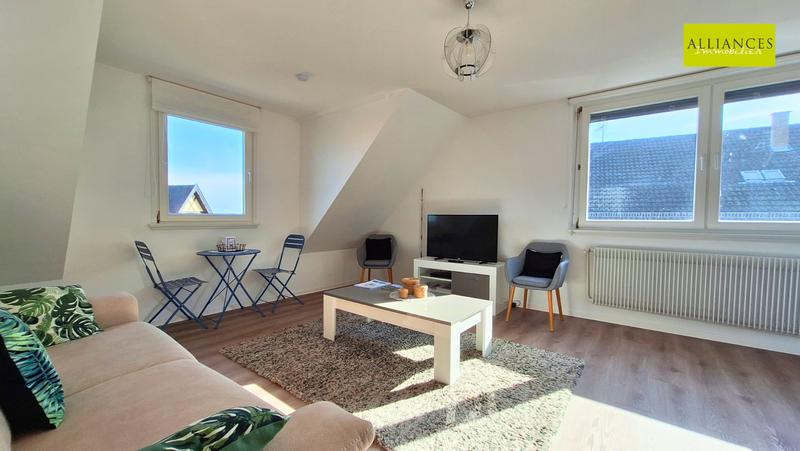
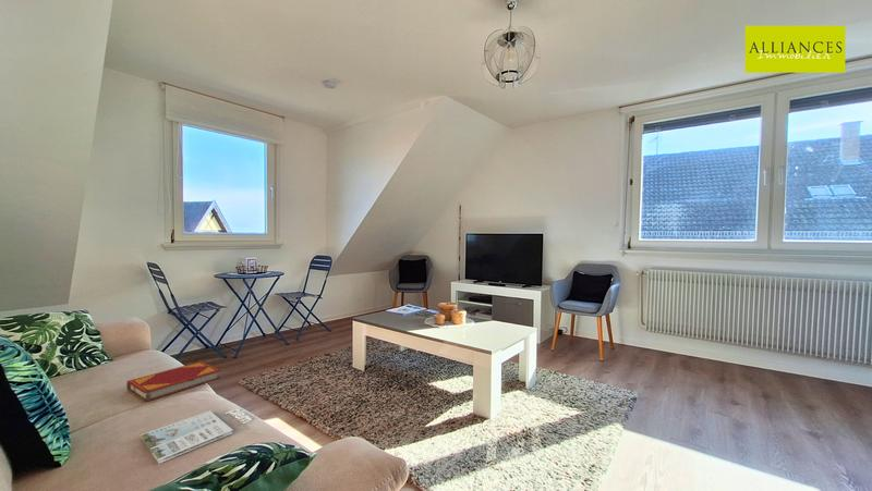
+ magazine (203, 428)
+ hardback book (175, 379)
